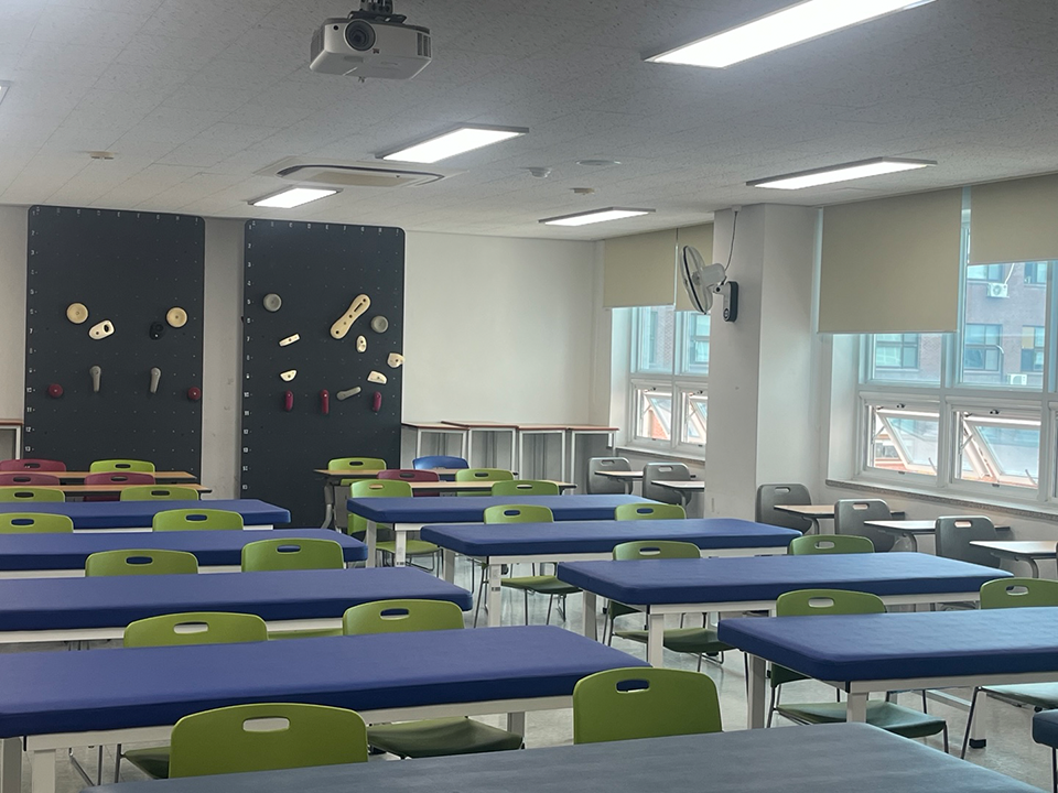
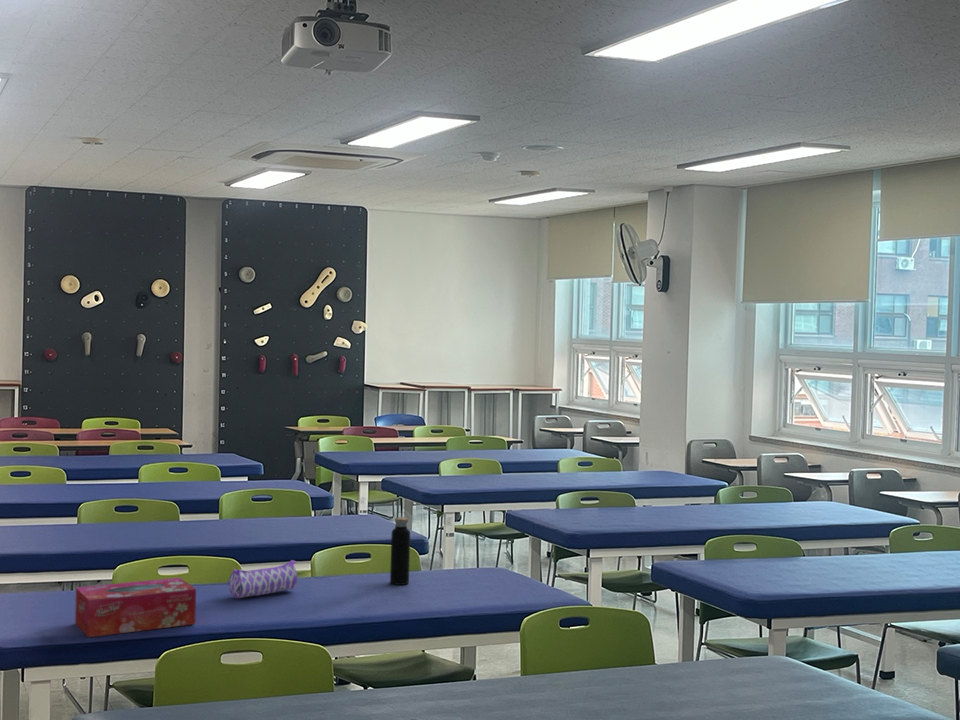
+ pencil case (262, 579)
+ water bottle (400, 547)
+ tissue box (135, 605)
